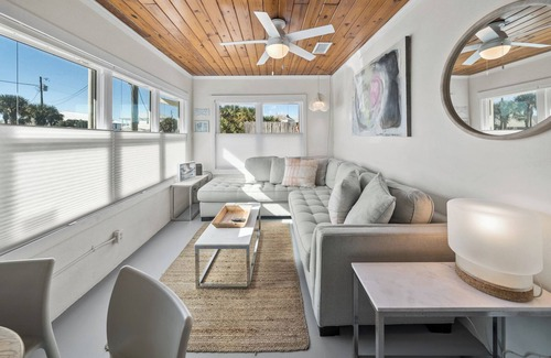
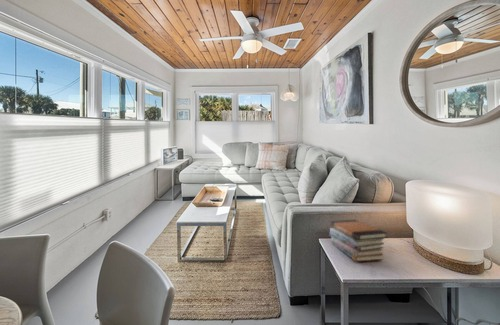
+ book stack (355, 238)
